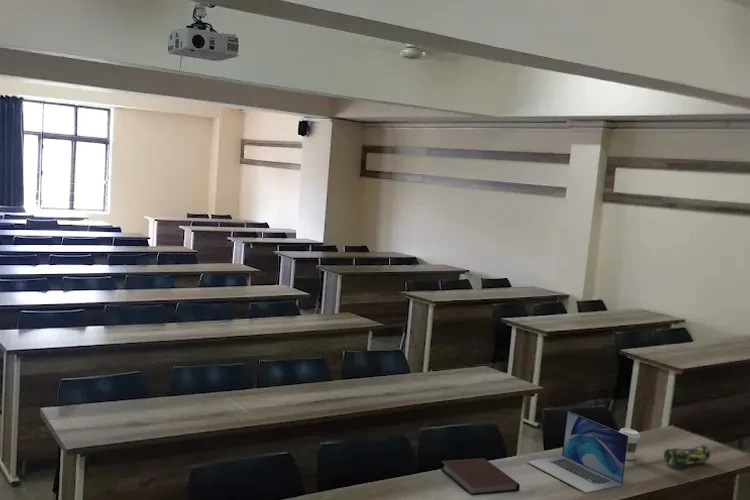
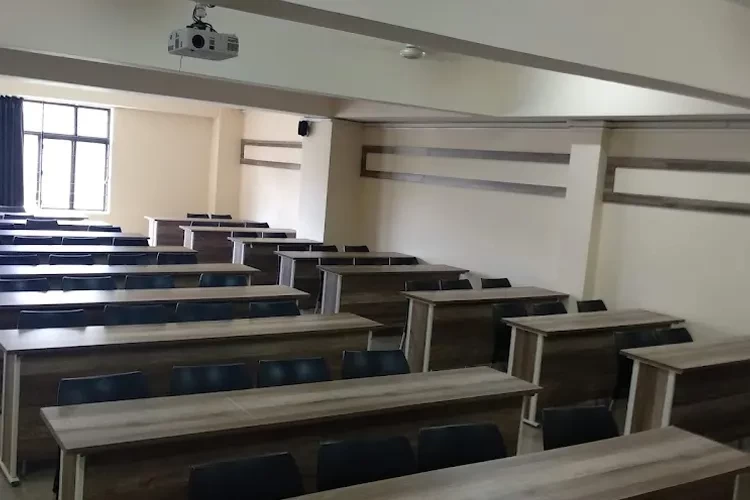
- coffee cup (628, 444)
- notebook (479, 475)
- pencil case (687, 455)
- laptop (576, 449)
